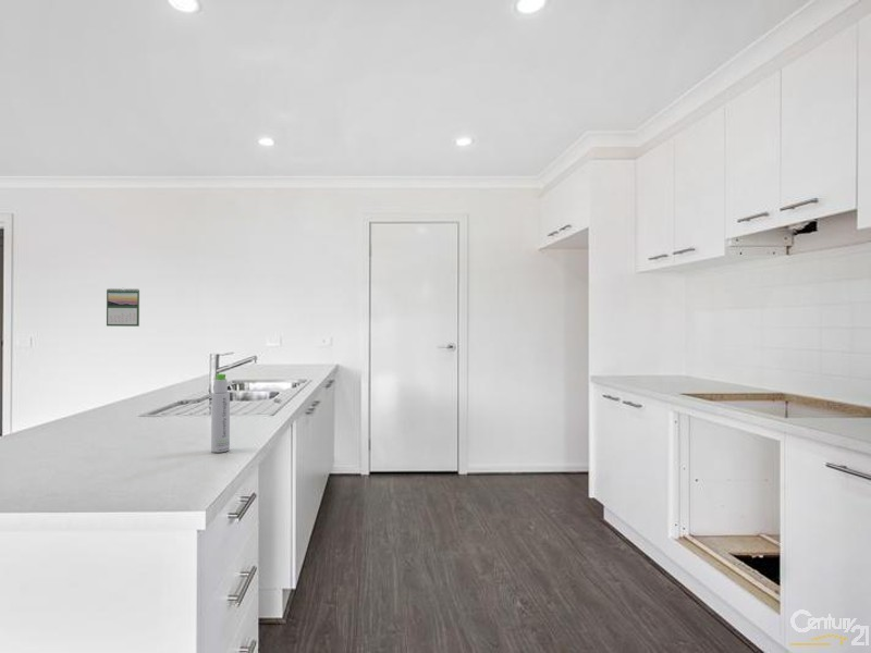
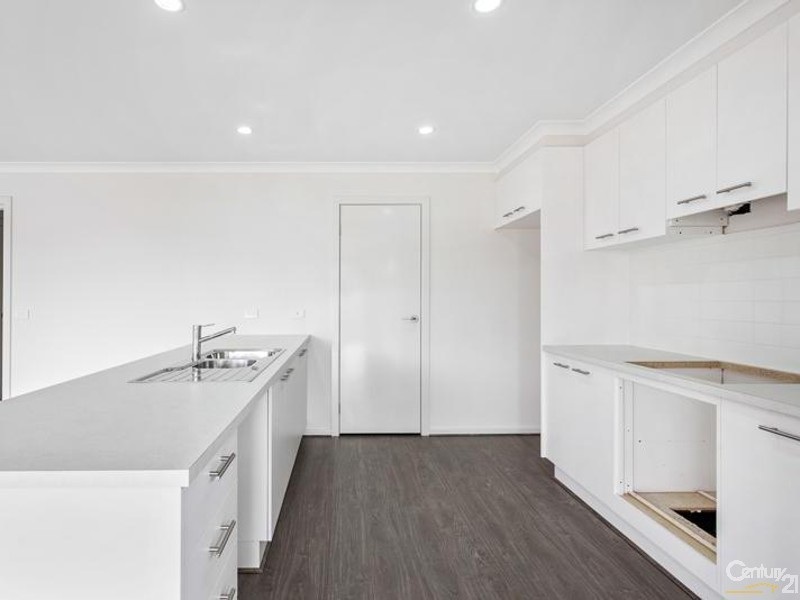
- bottle (220, 411)
- calendar (123, 307)
